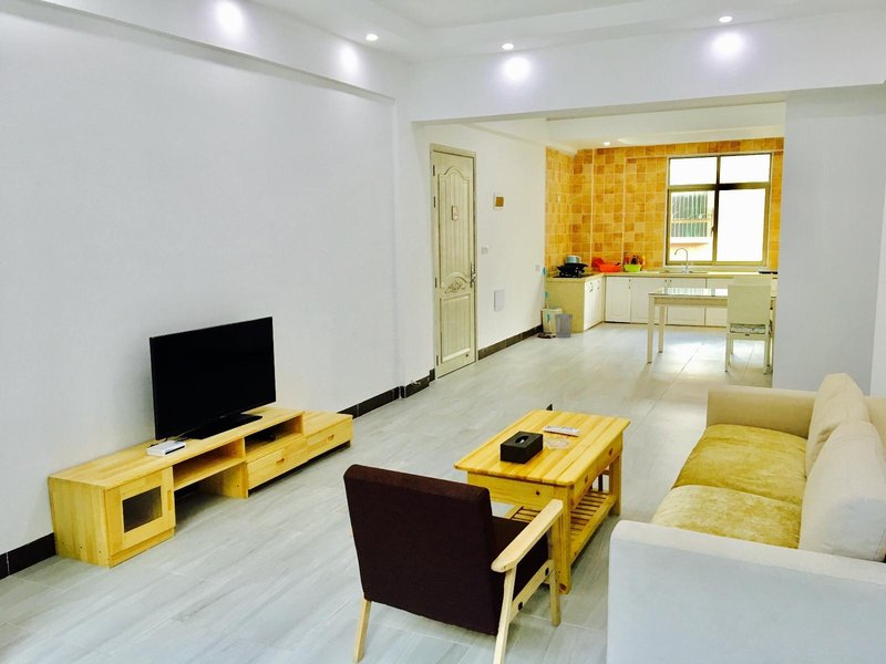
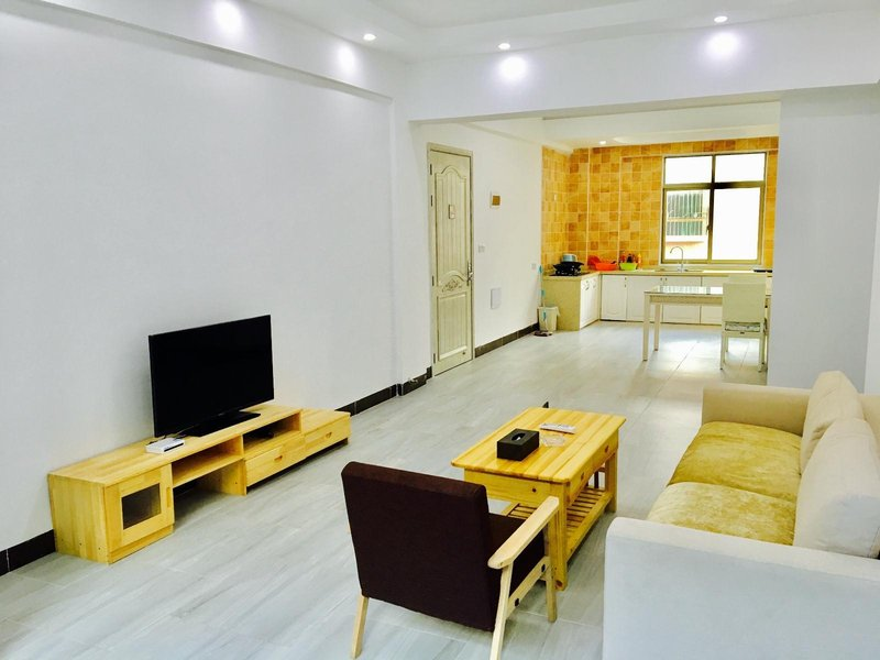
- wastebasket (563, 325)
